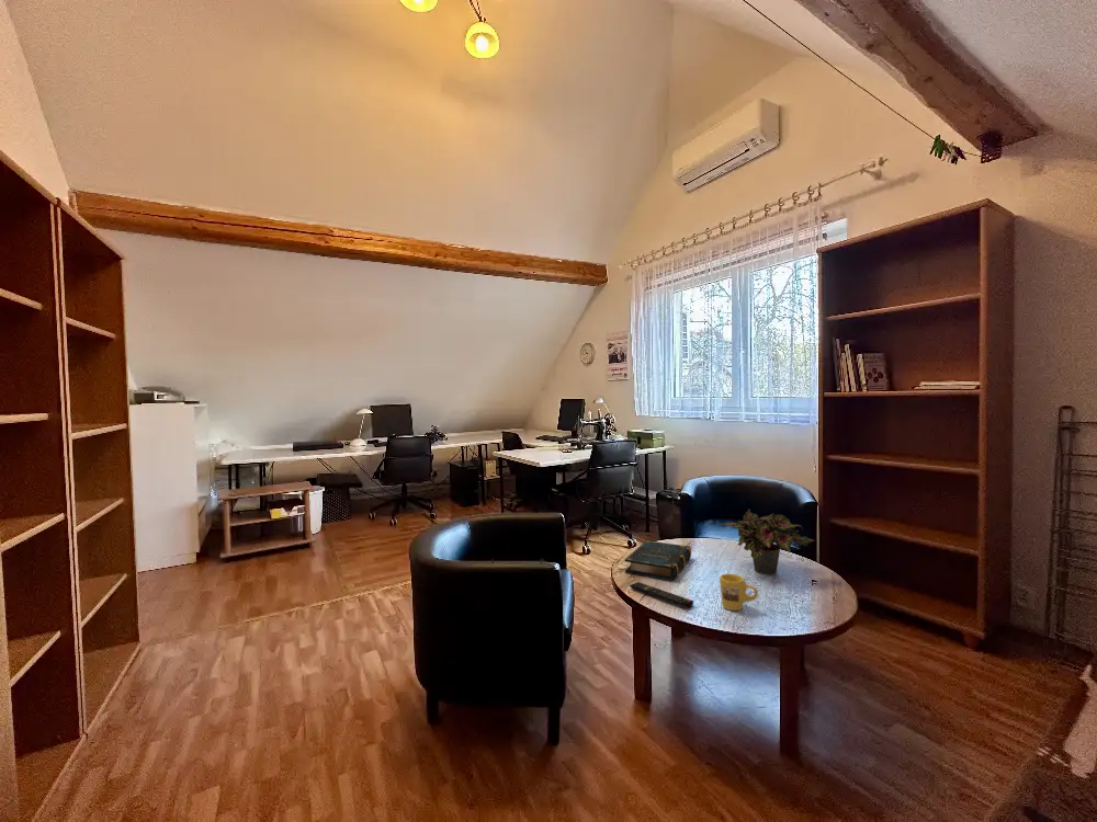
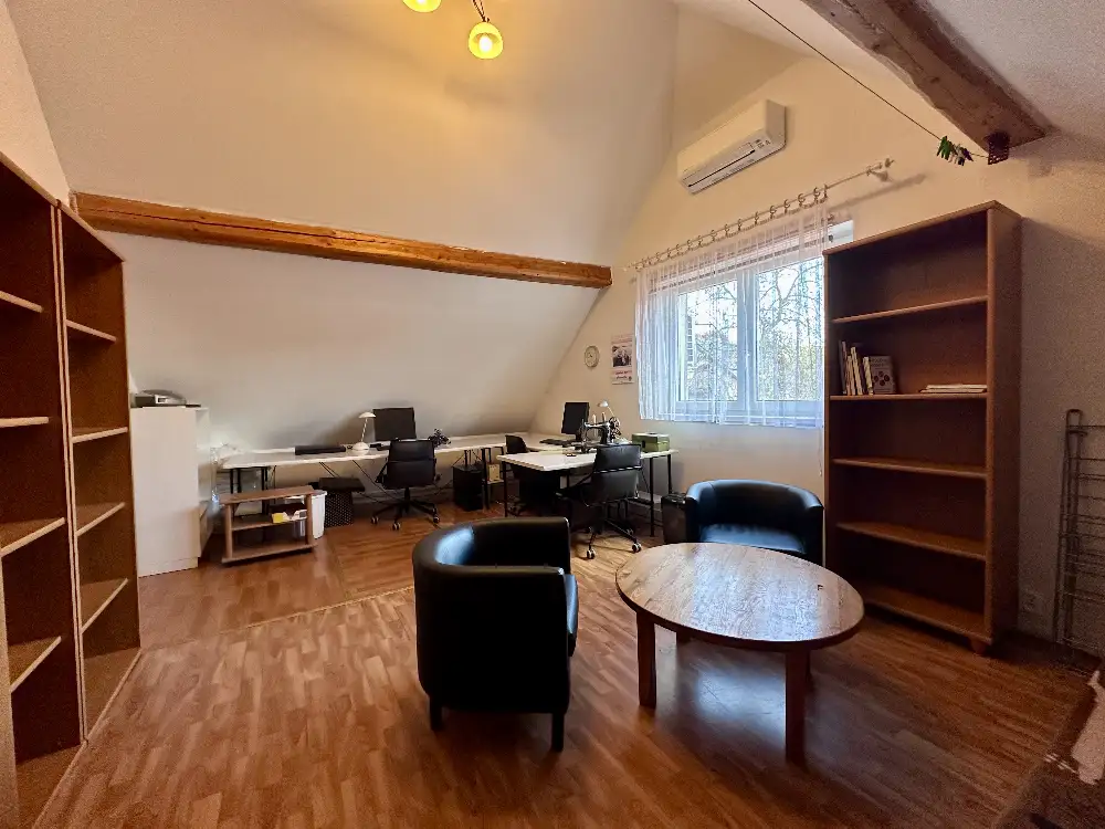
- potted plant (765, 544)
- book (659, 559)
- remote control (660, 594)
- mug (738, 593)
